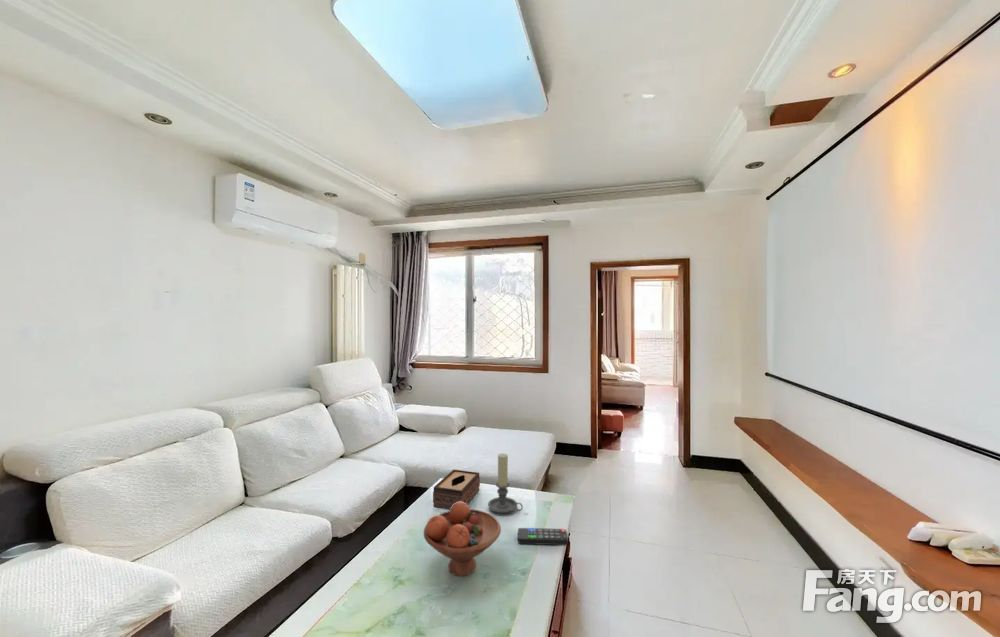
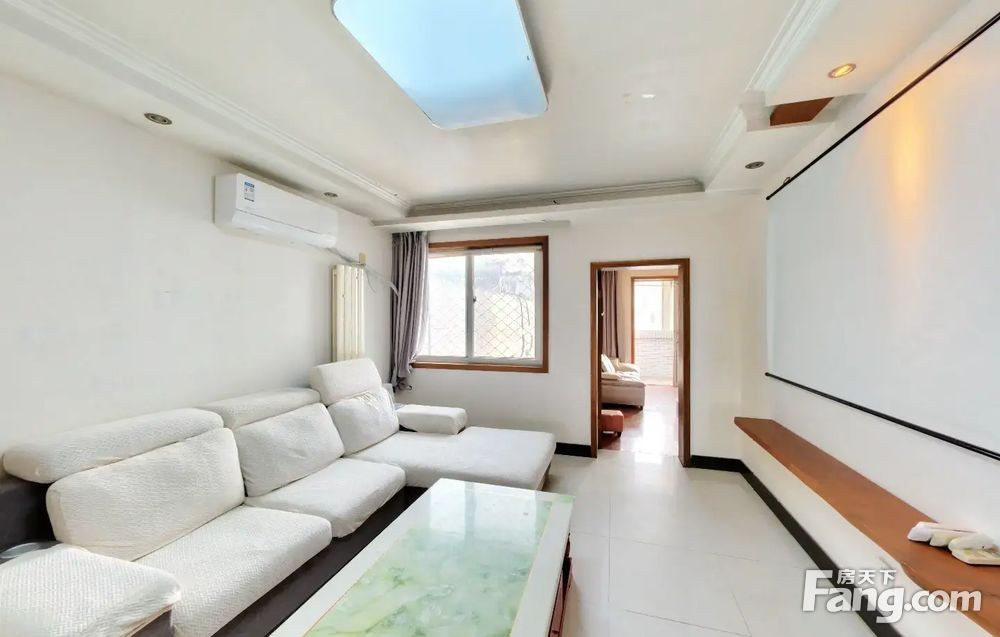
- tissue box (457, 488)
- candle holder (505, 481)
- fruit bowl (462, 539)
- remote control (542, 535)
